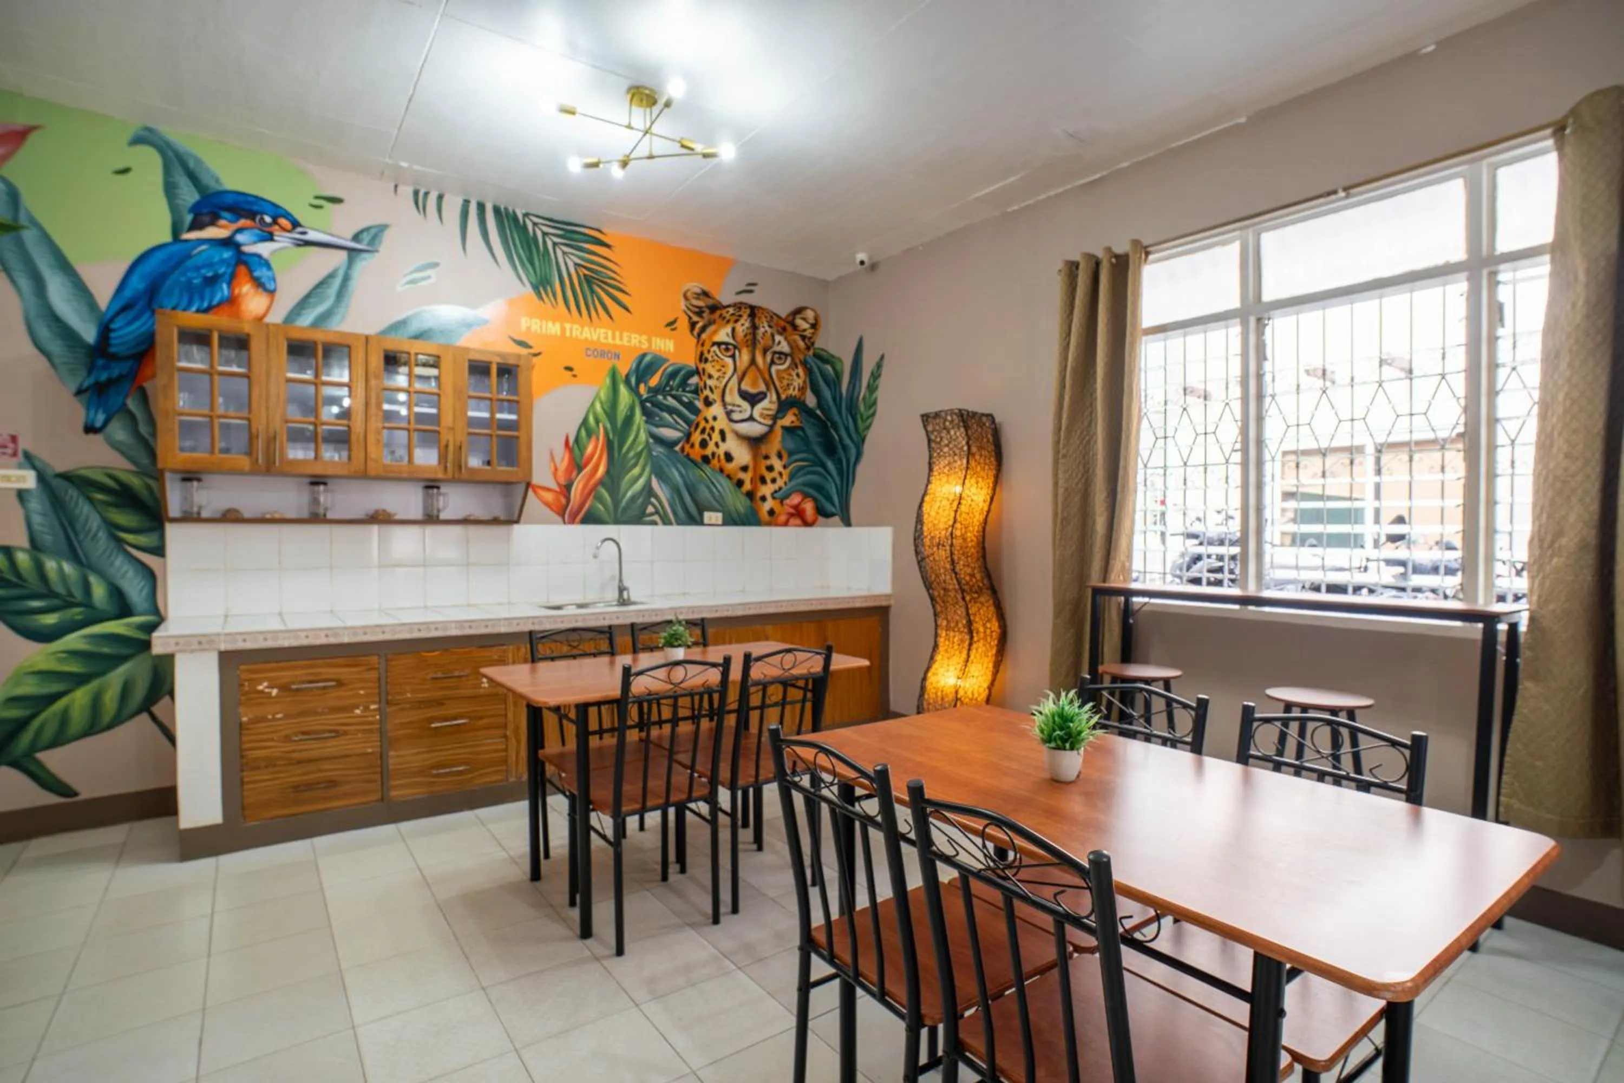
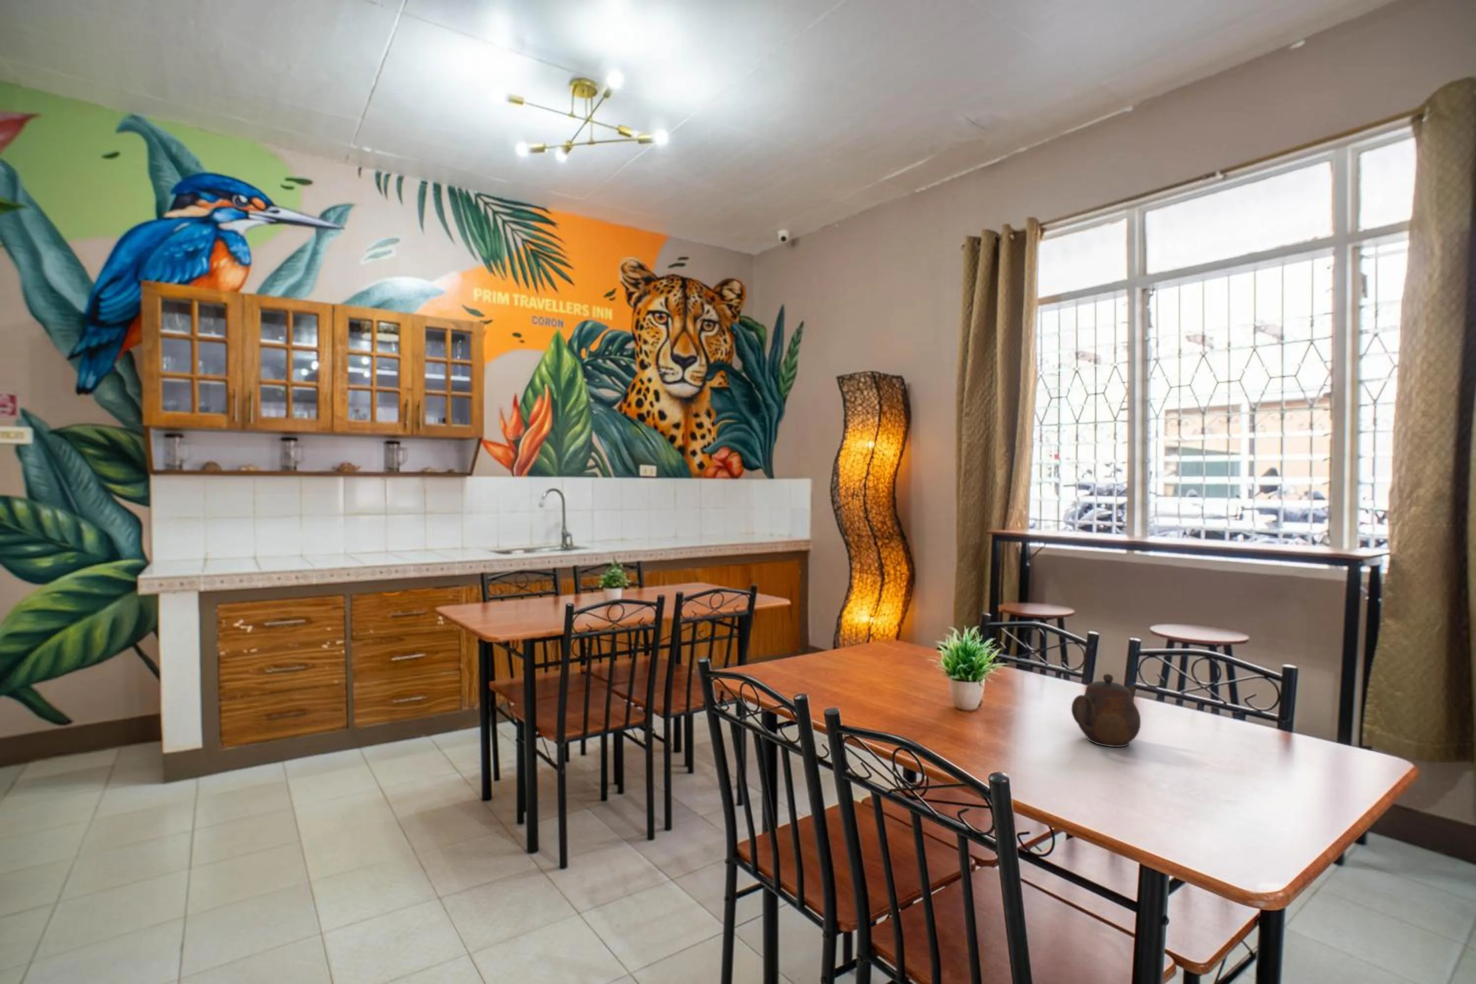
+ teapot (1105, 707)
